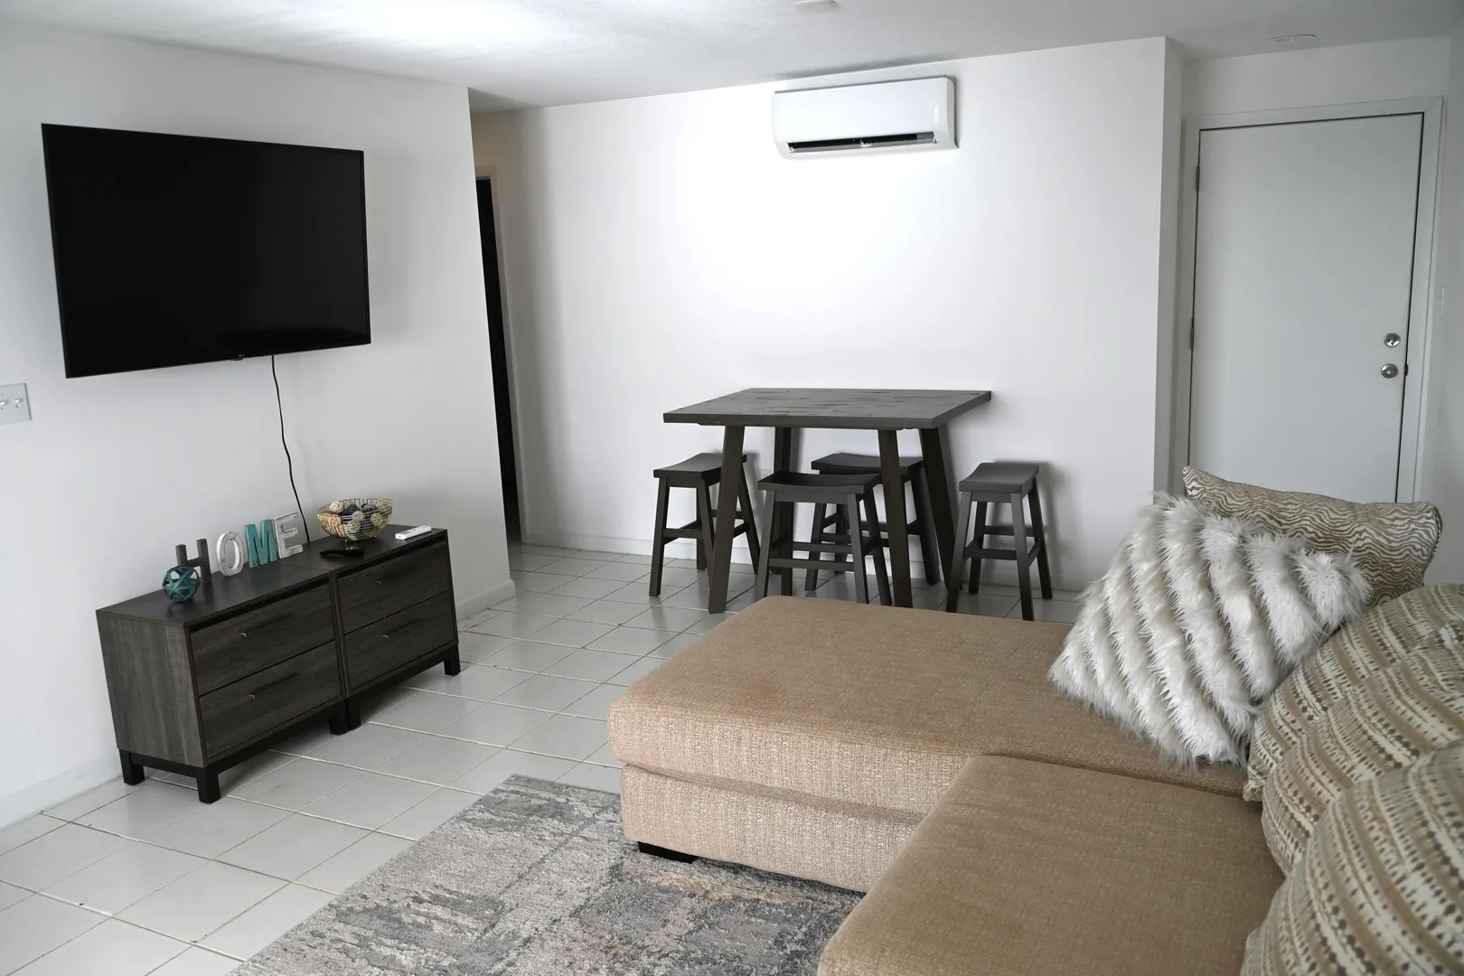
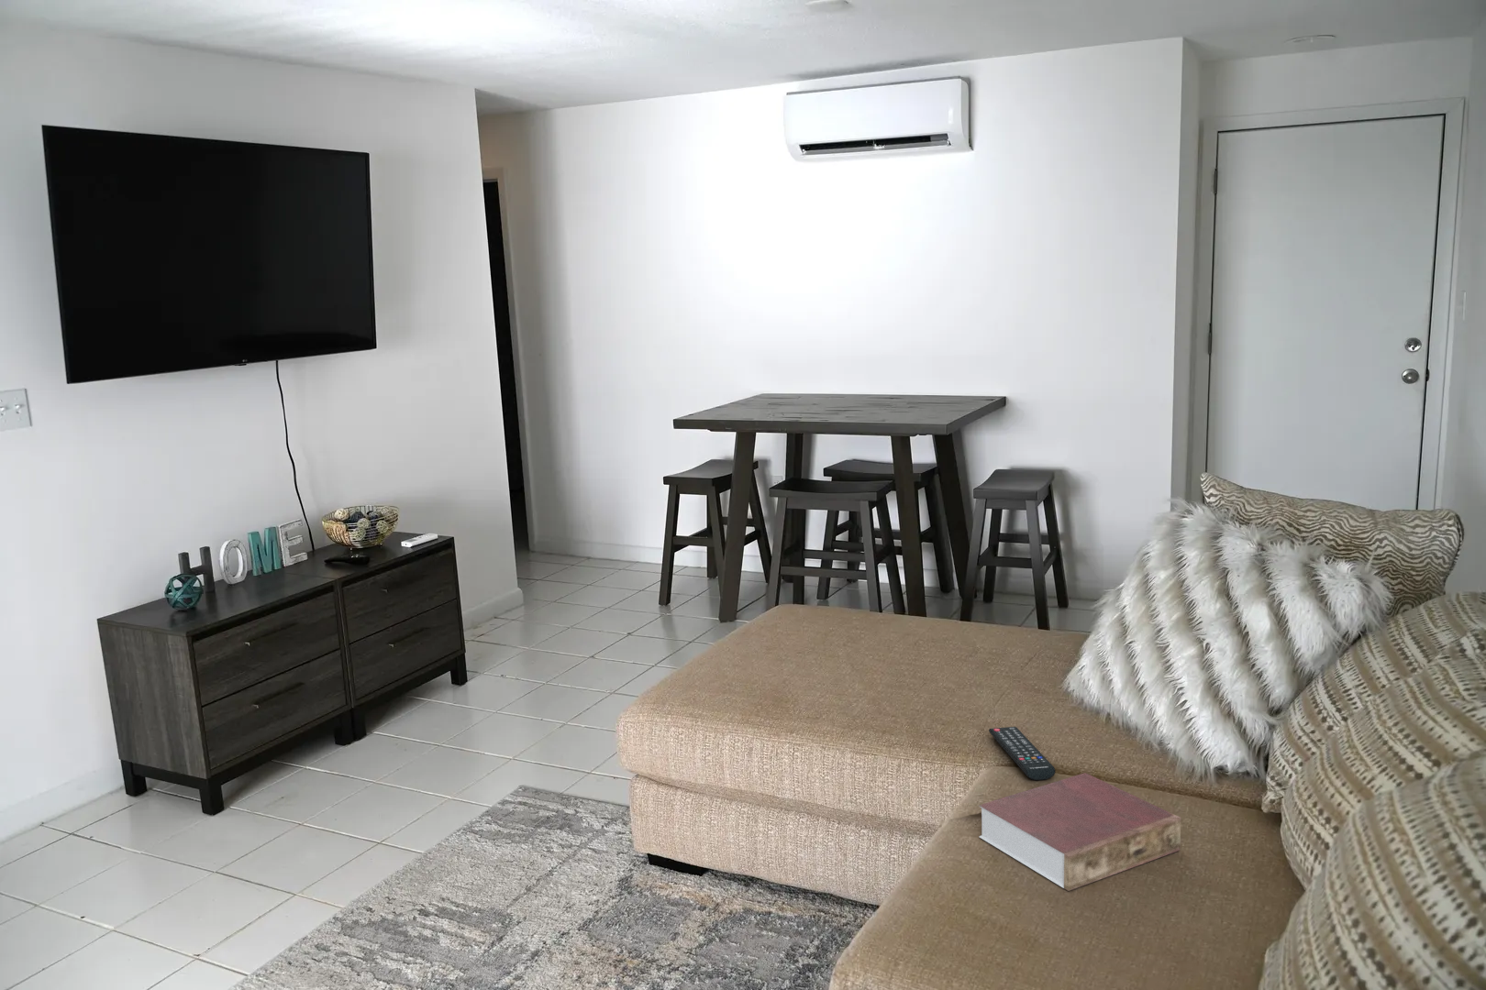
+ book (1077, 826)
+ remote control (1021, 750)
